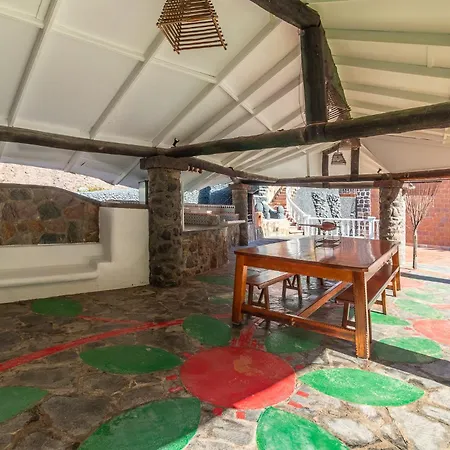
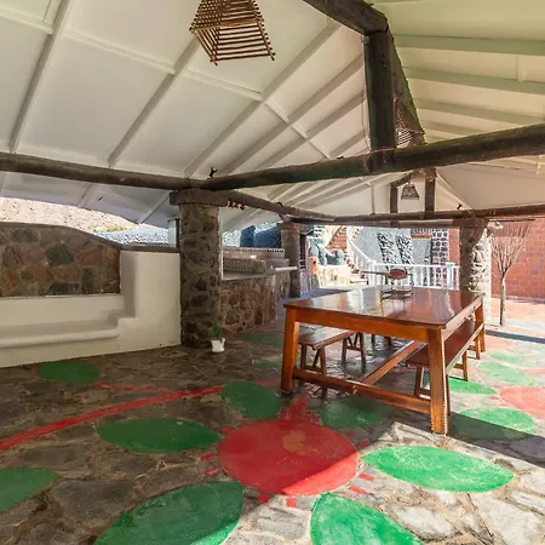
+ house plant (217, 333)
